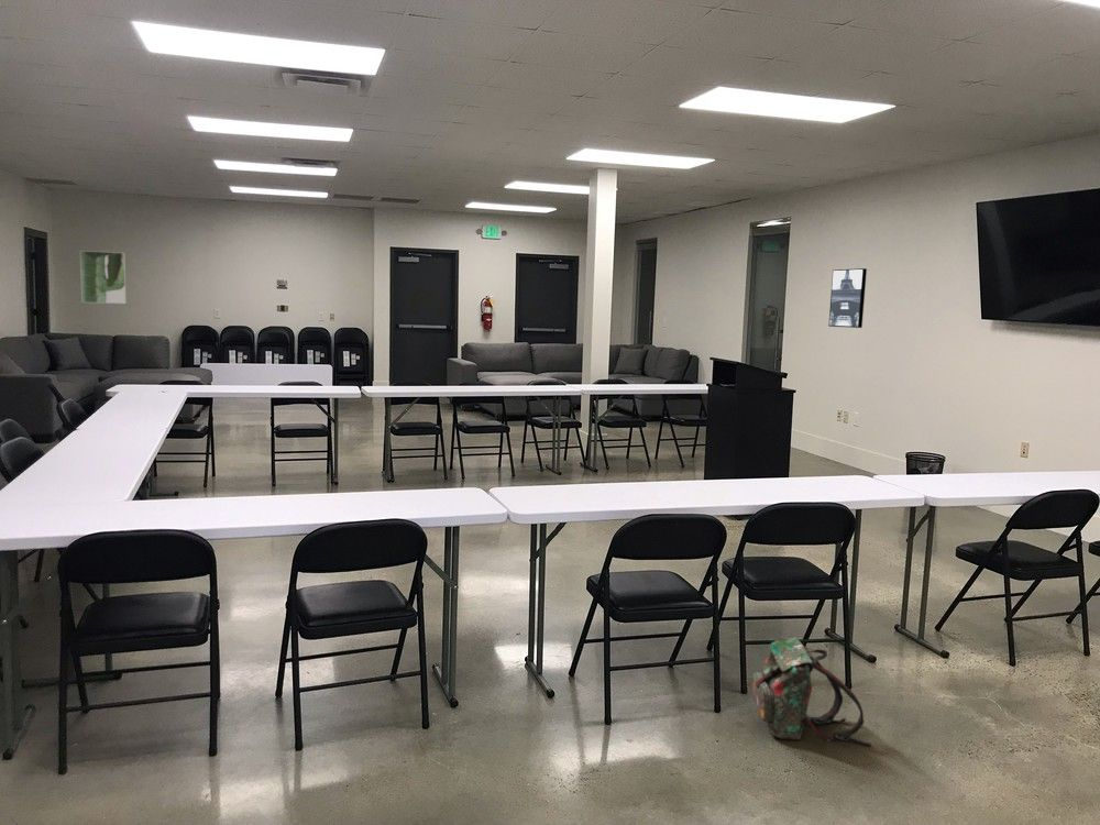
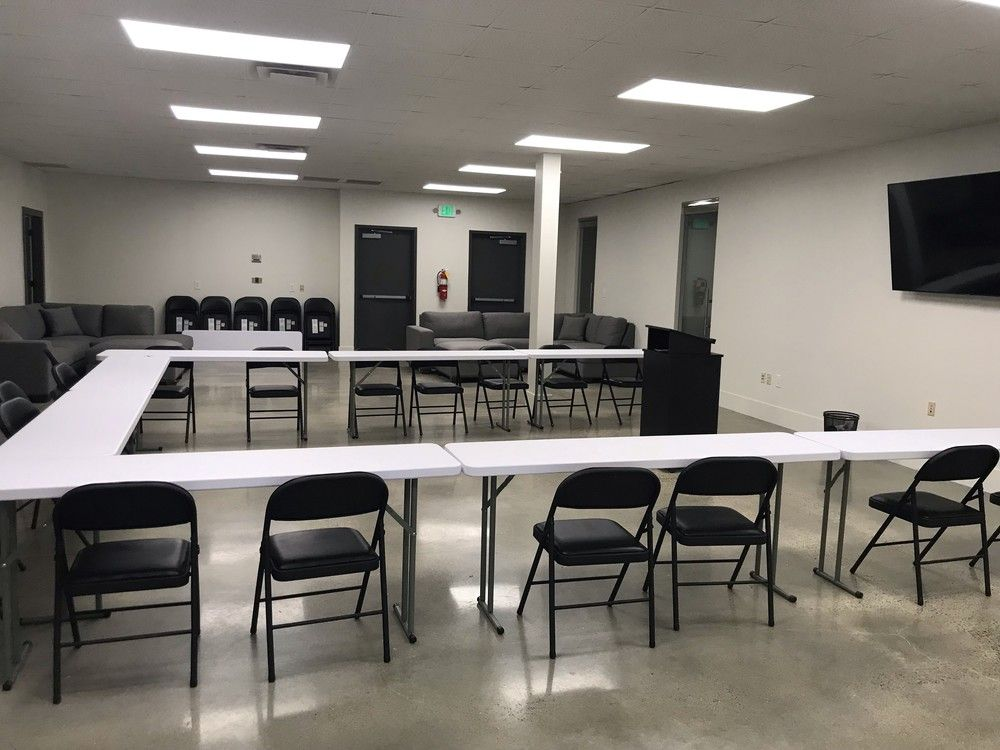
- wall art (847, 298)
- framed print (102, 277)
- backpack (811, 690)
